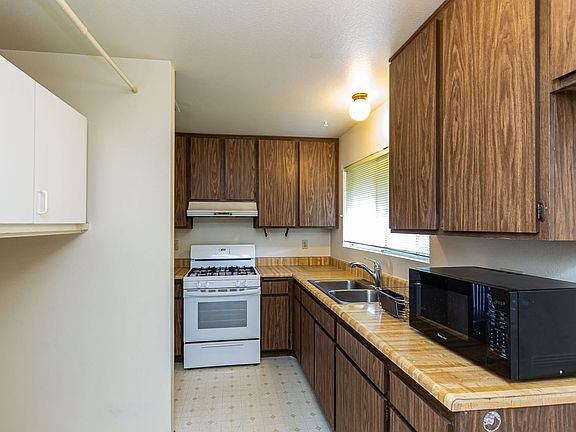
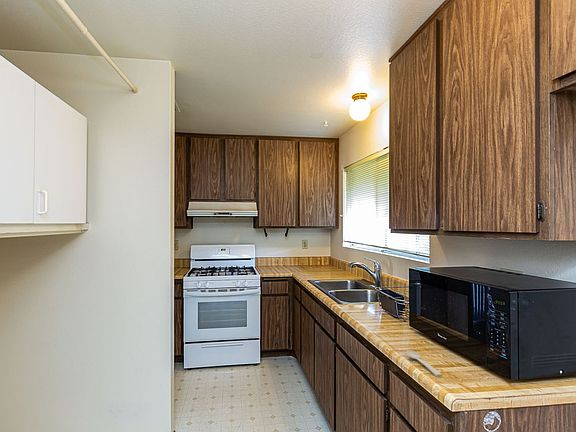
+ spoon (423, 361)
